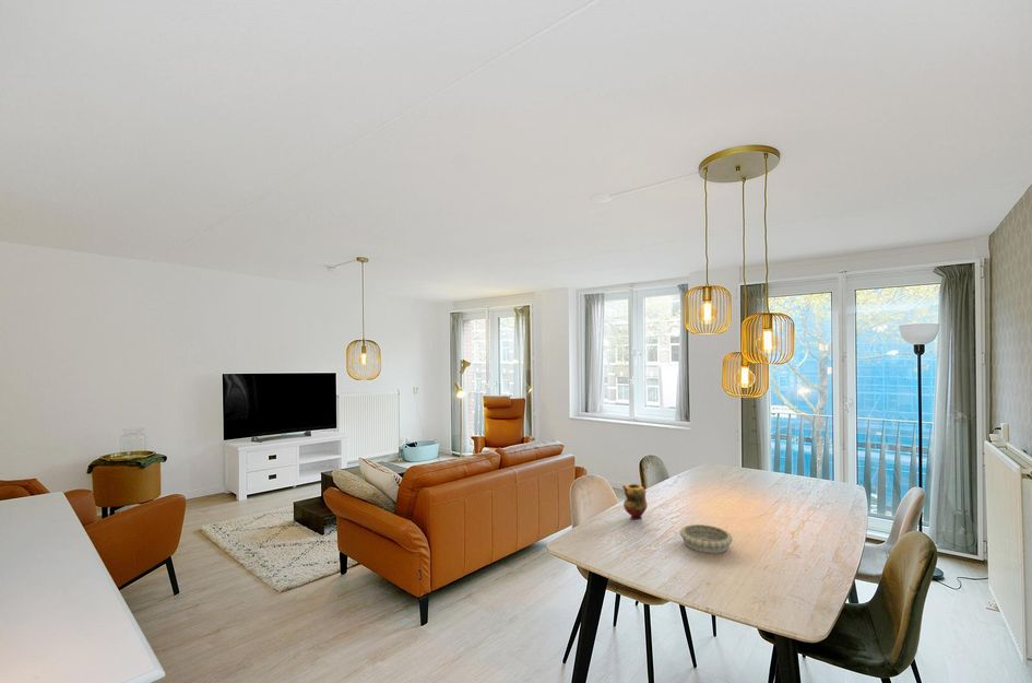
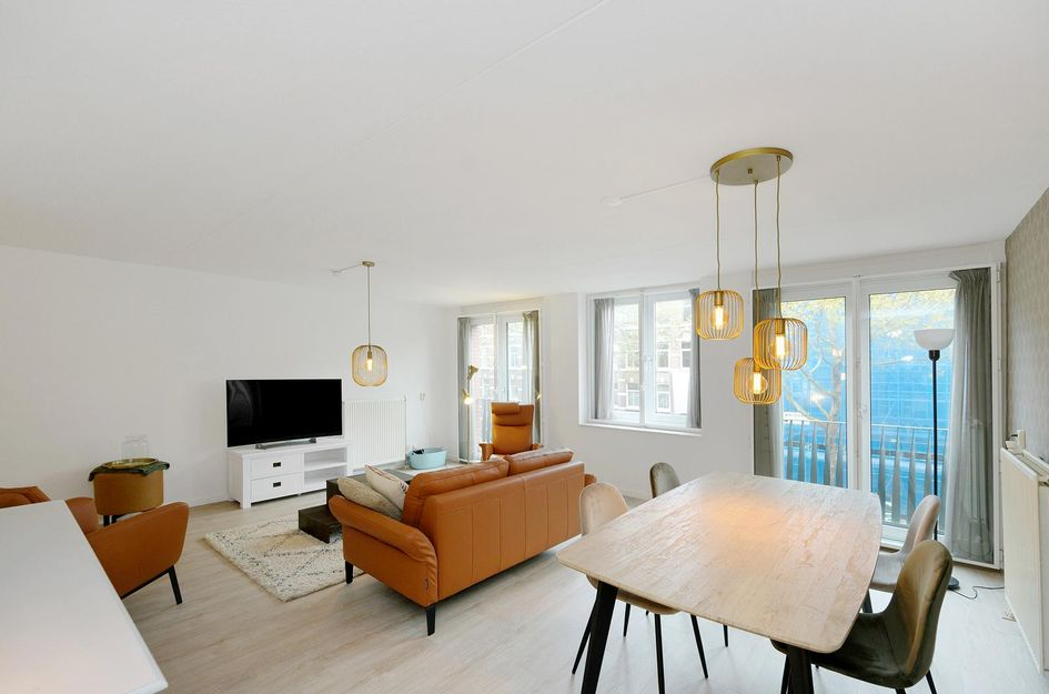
- teapot (636, 499)
- decorative bowl (705, 538)
